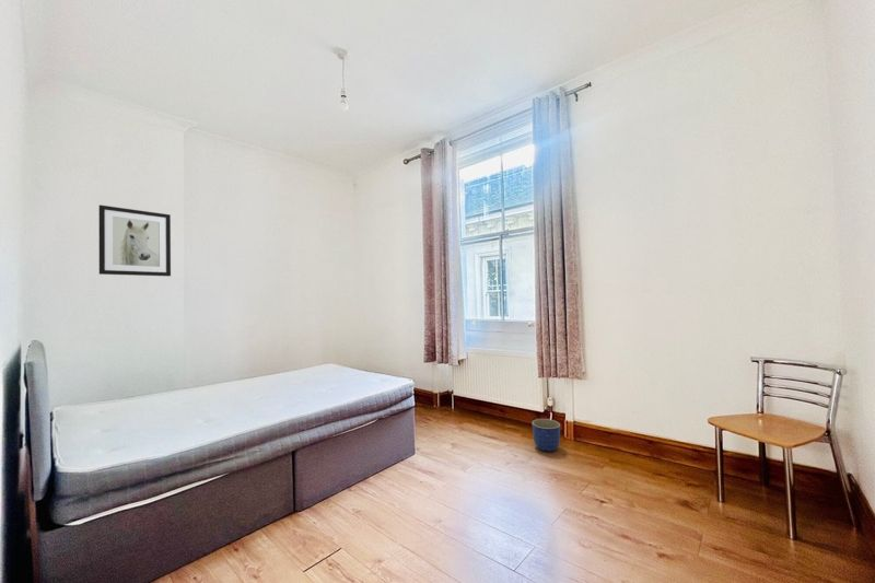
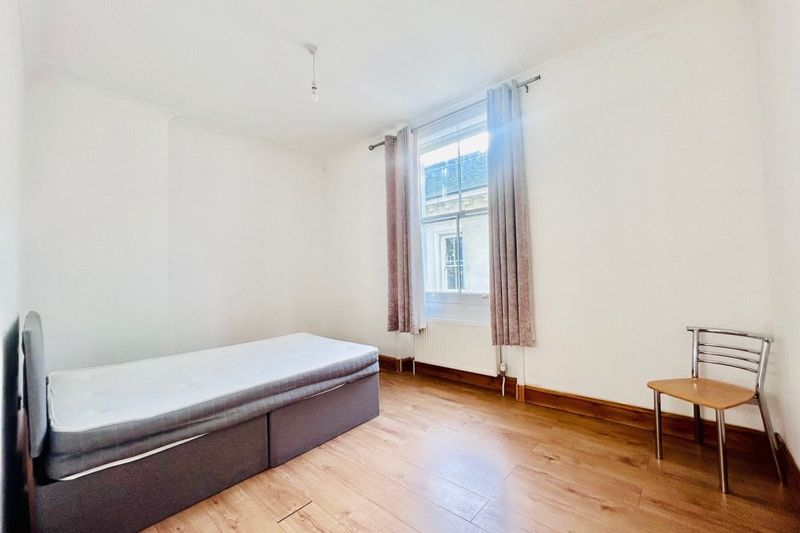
- planter (546, 435)
- wall art (137, 242)
